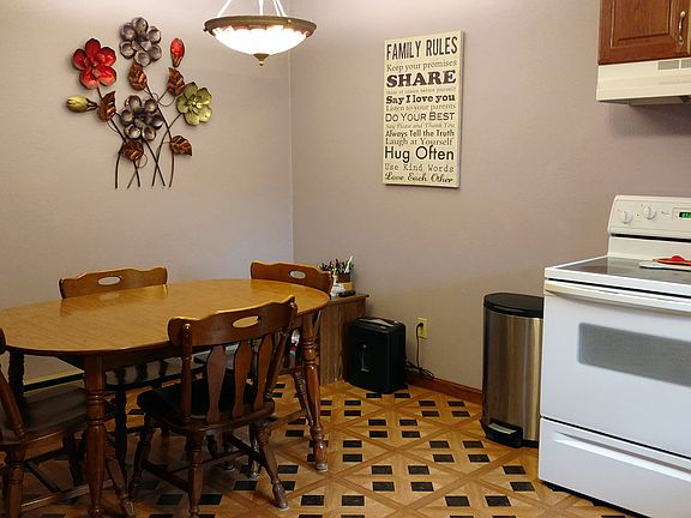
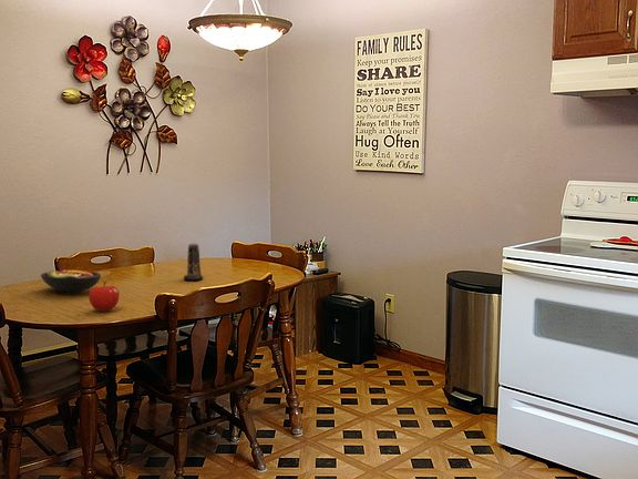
+ fruit (104, 296)
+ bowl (71, 279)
+ candle (193, 261)
